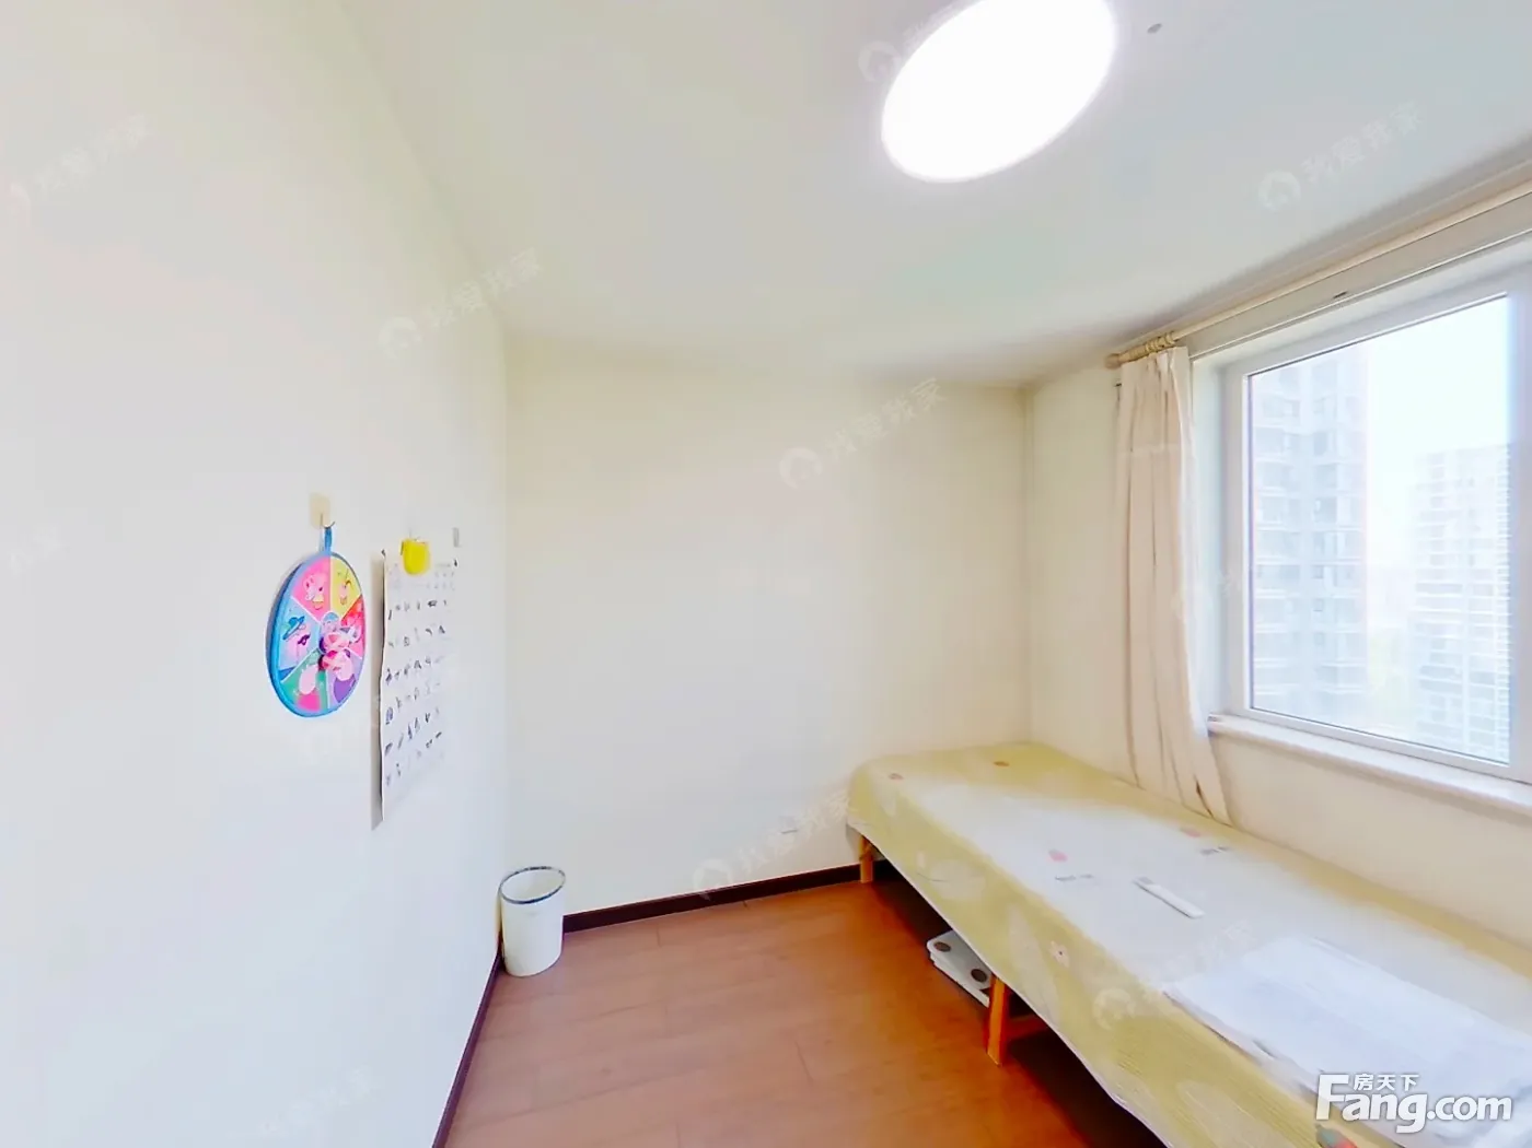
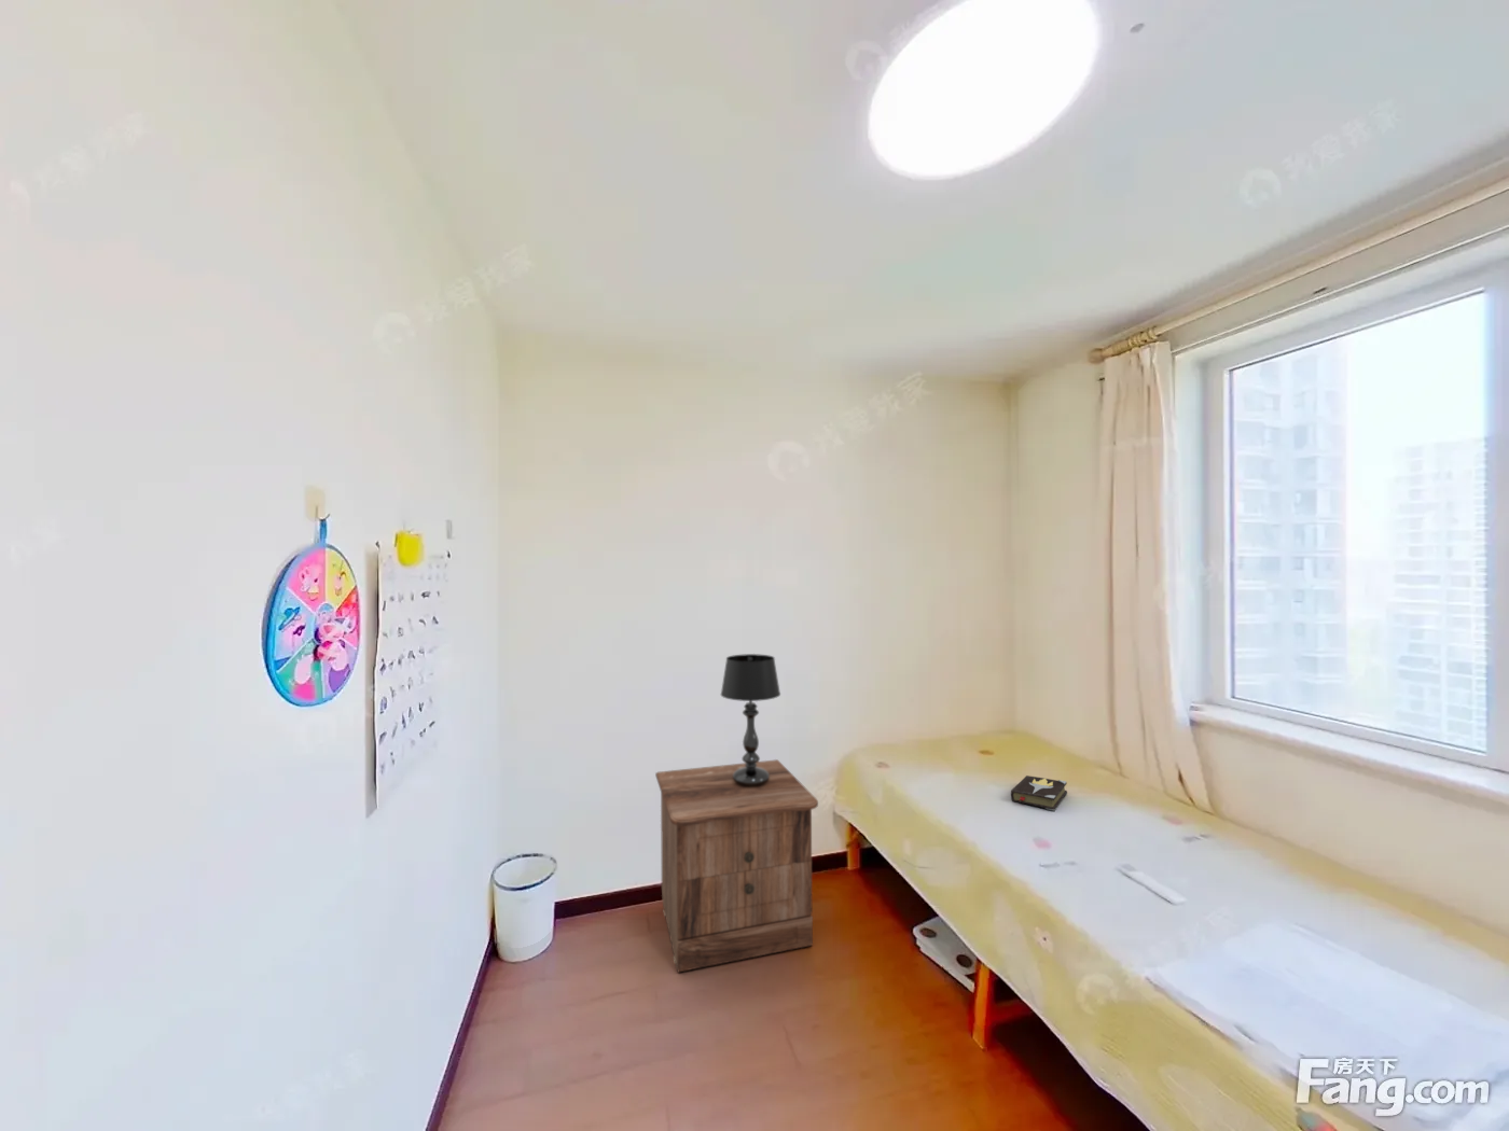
+ hardback book (1038, 790)
+ nightstand (733, 855)
+ table lamp (750, 719)
